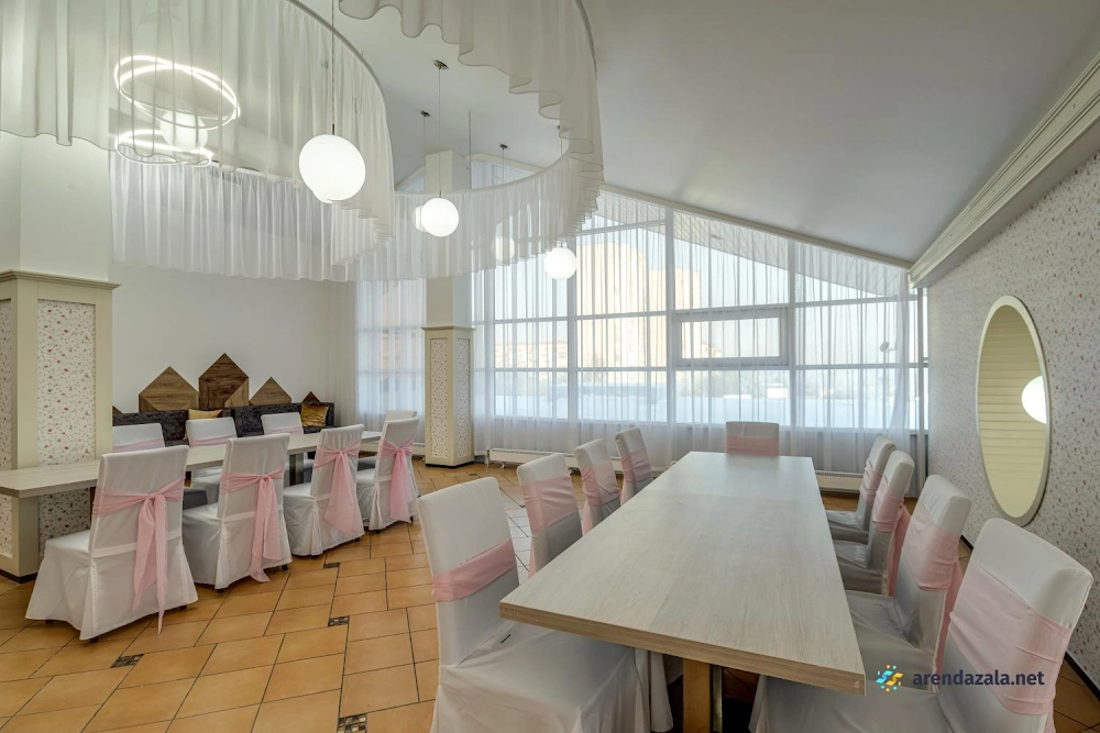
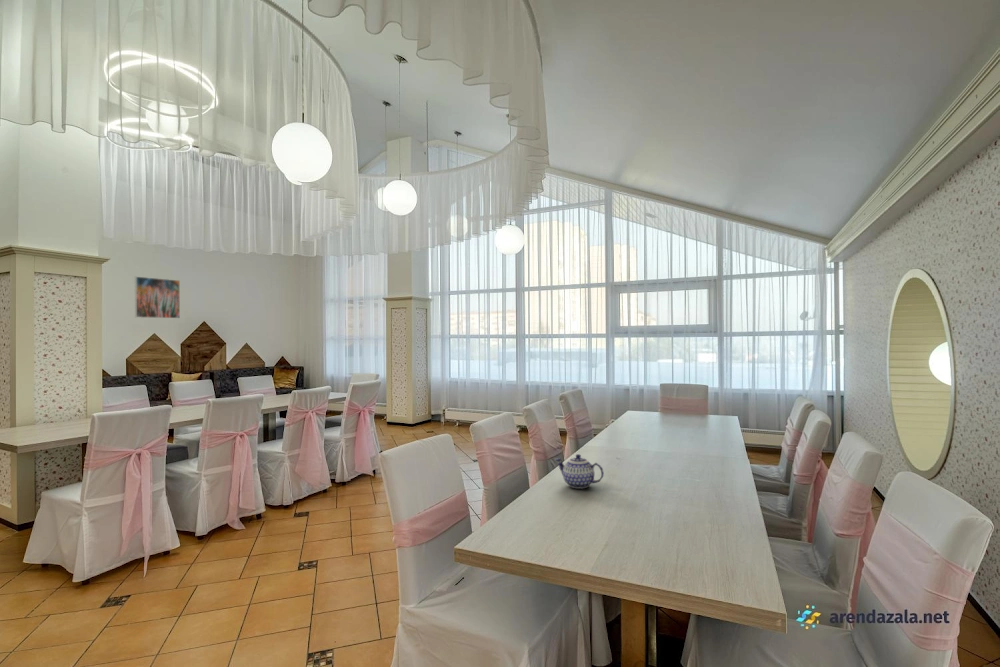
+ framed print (158, 298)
+ teapot (578, 470)
